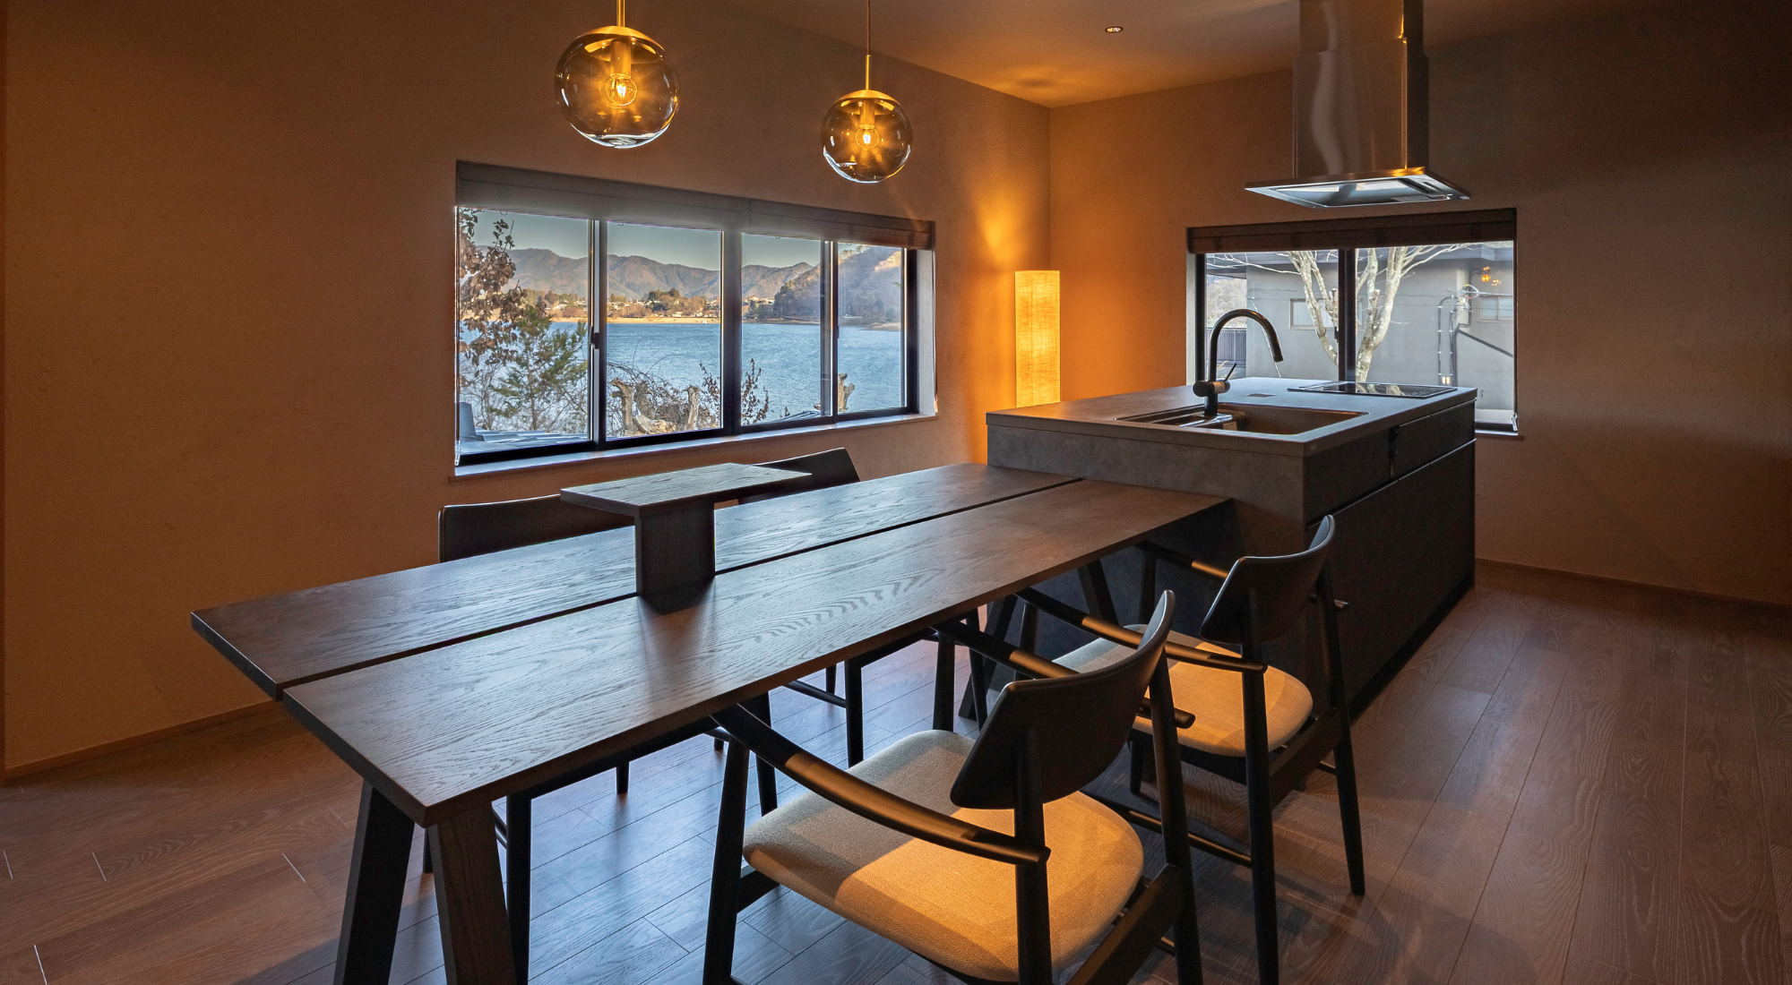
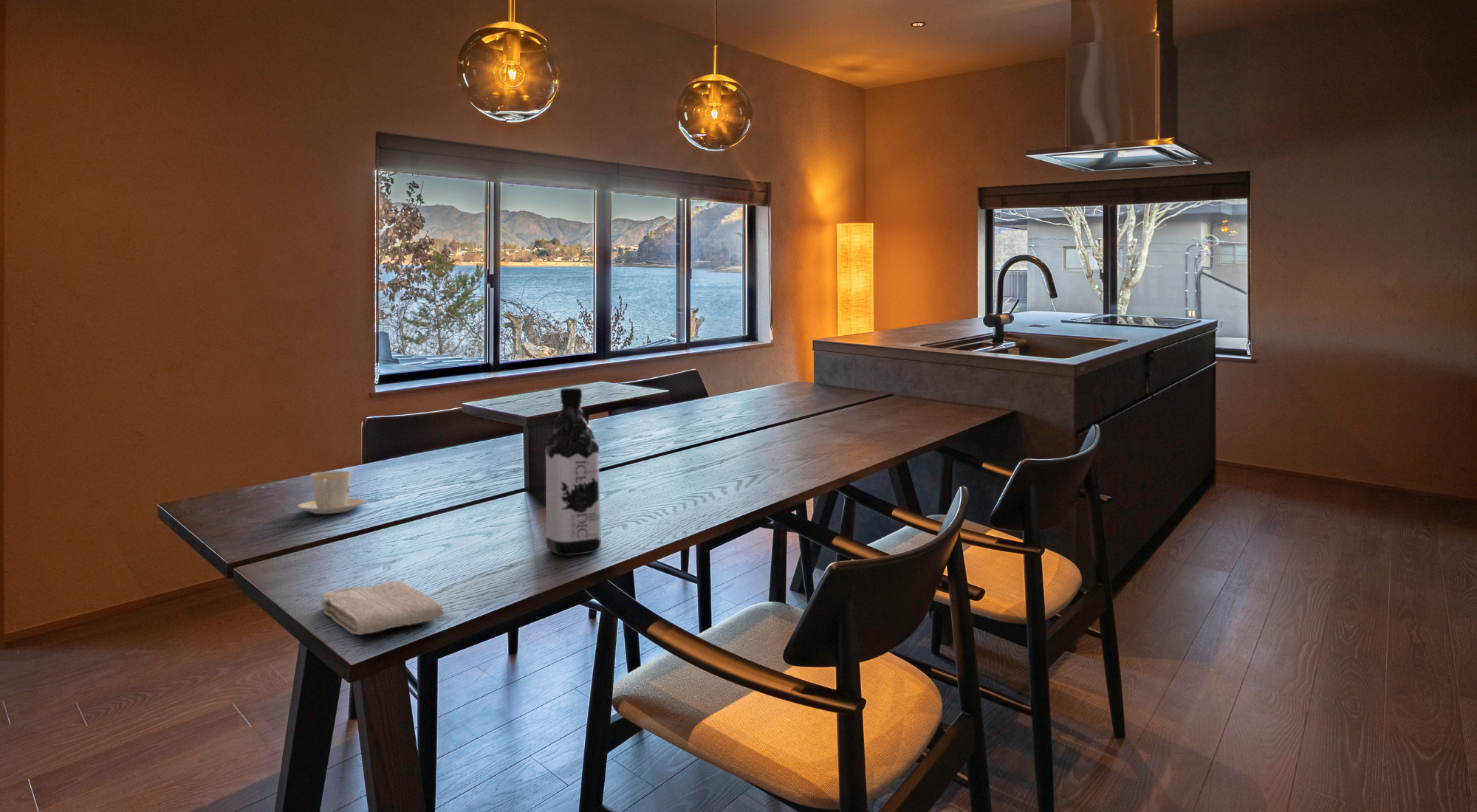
+ water bottle (572, 469)
+ washcloth (379, 605)
+ teacup (331, 492)
